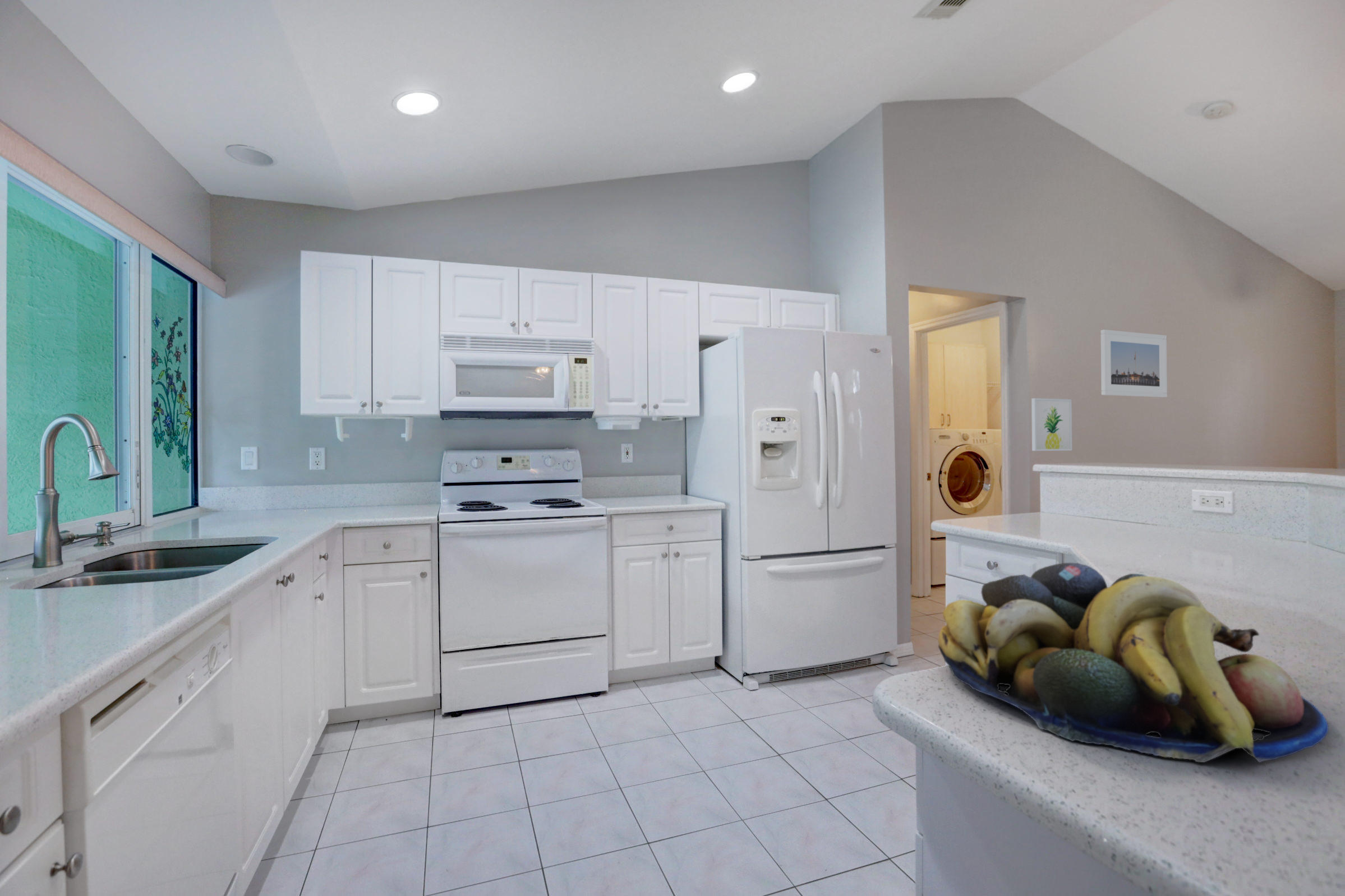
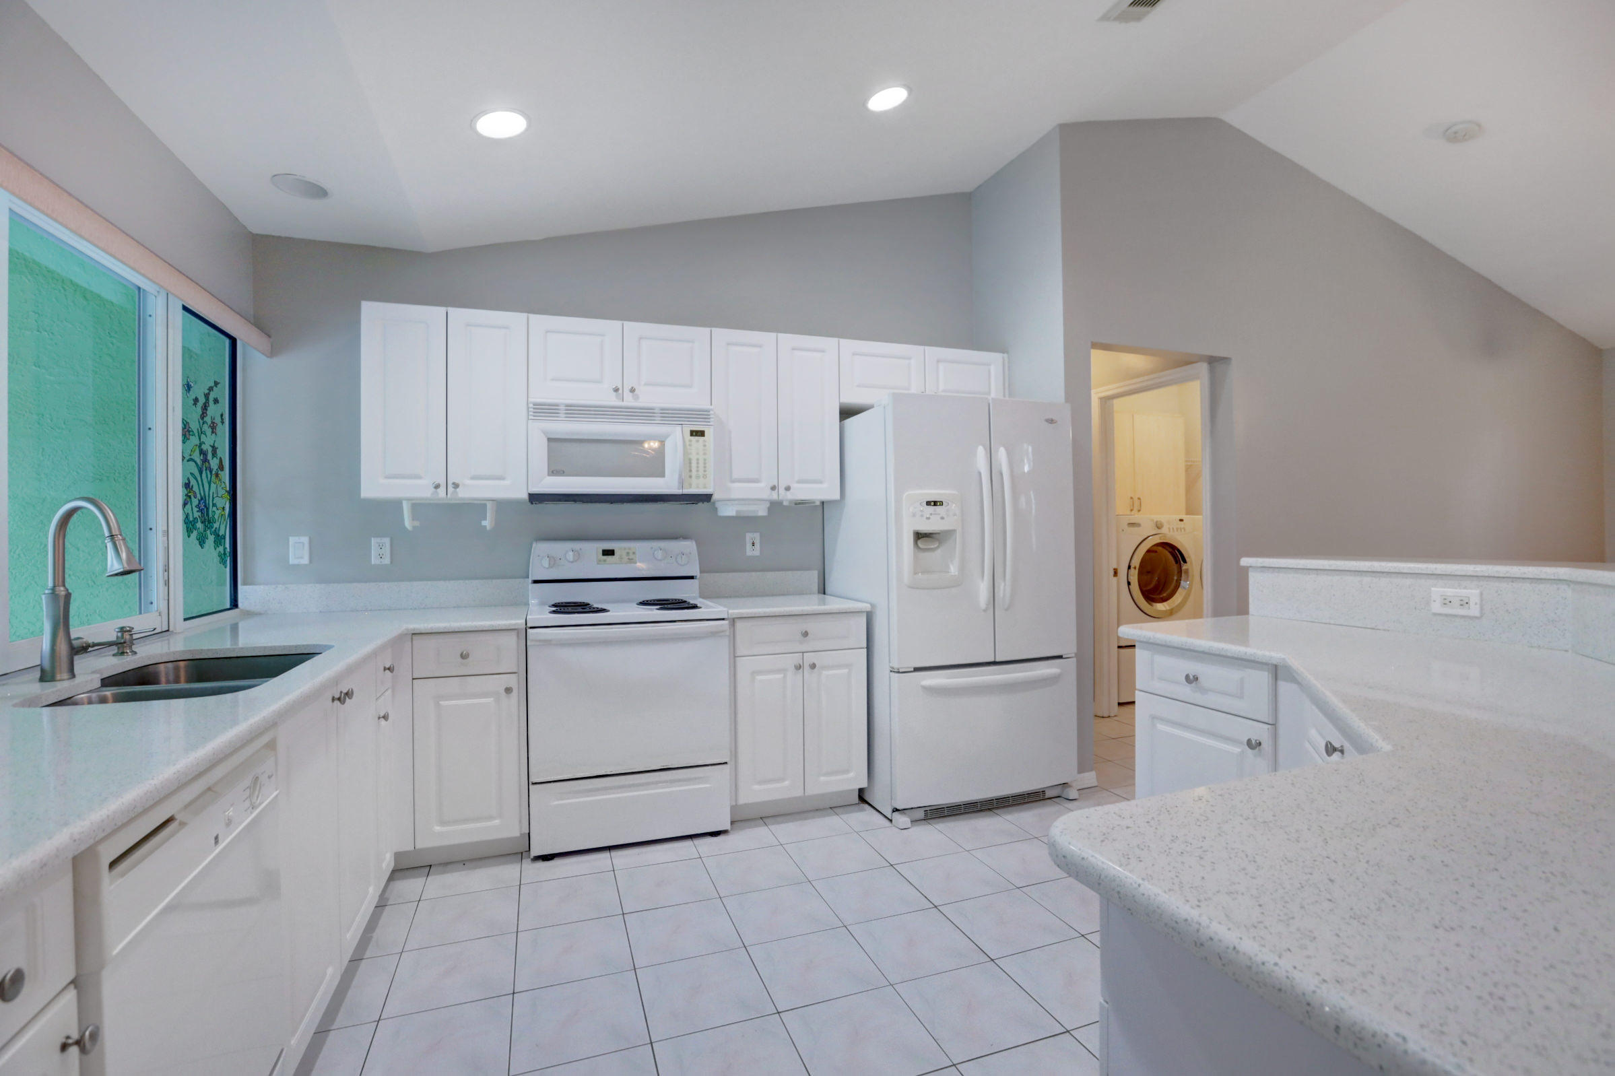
- wall art (1052, 424)
- fruit bowl (1112, 630)
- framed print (1135, 364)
